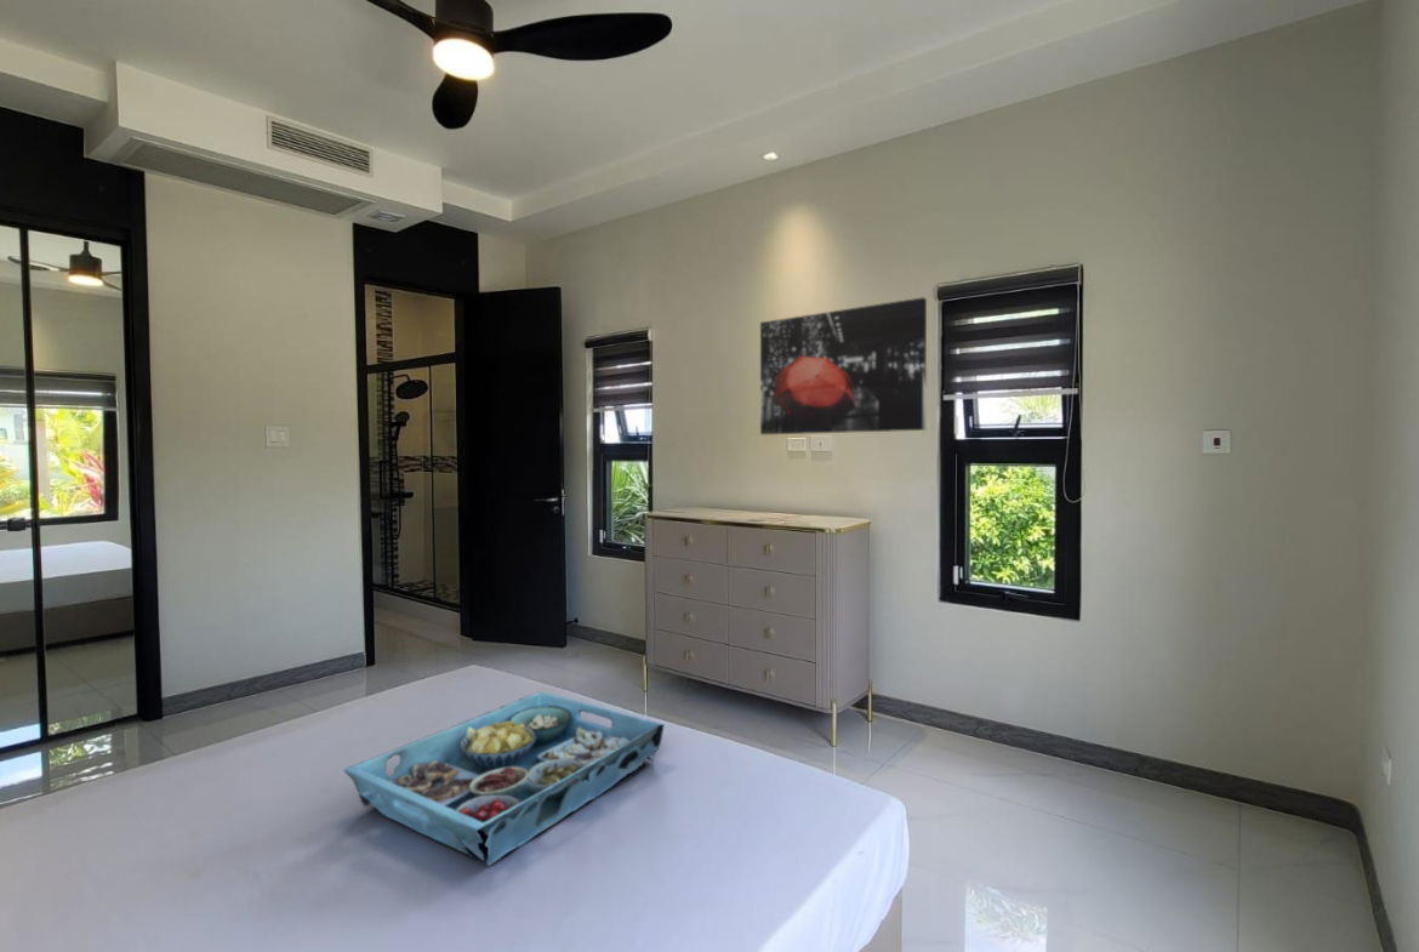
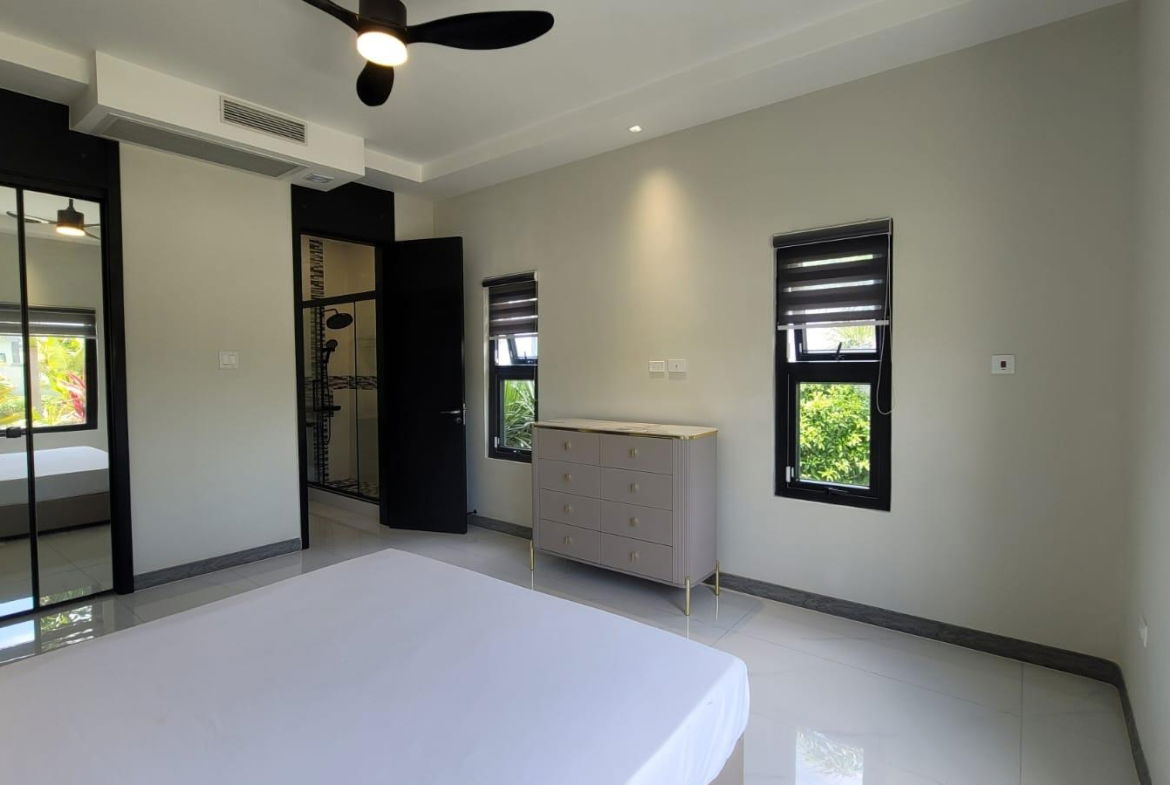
- serving tray (515, 759)
- wall art (836, 371)
